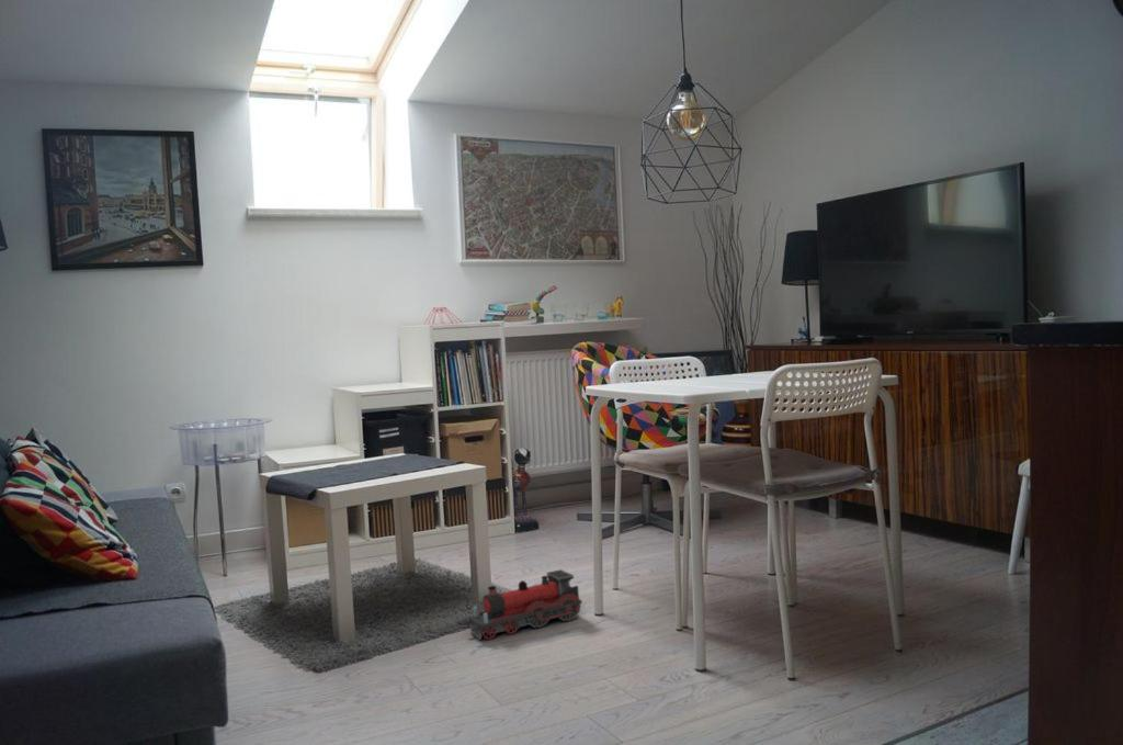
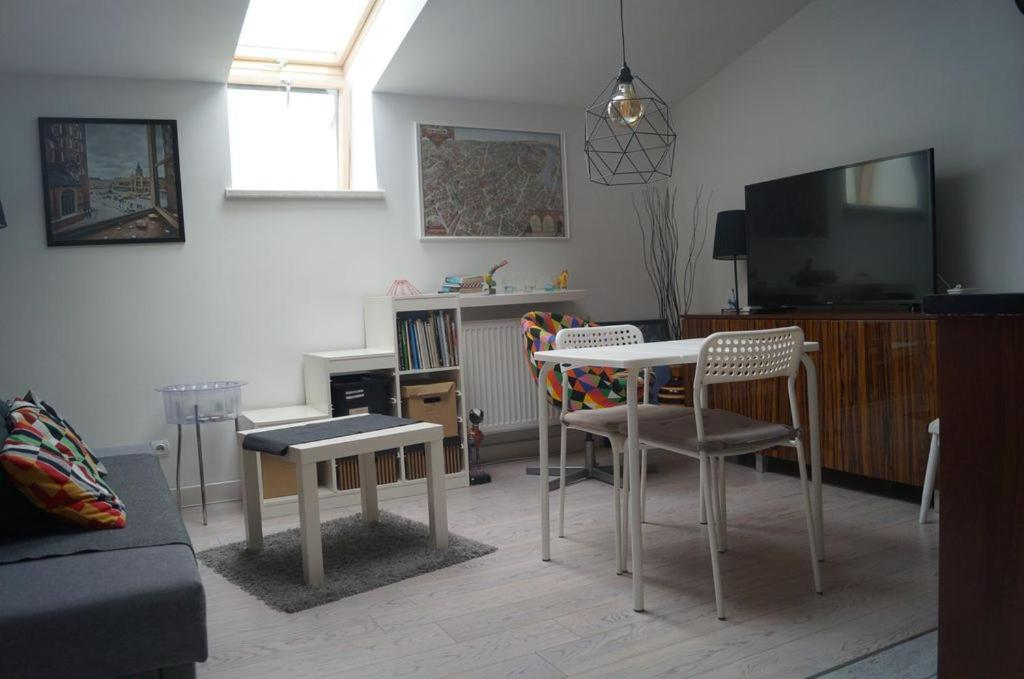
- toy train (522, 603)
